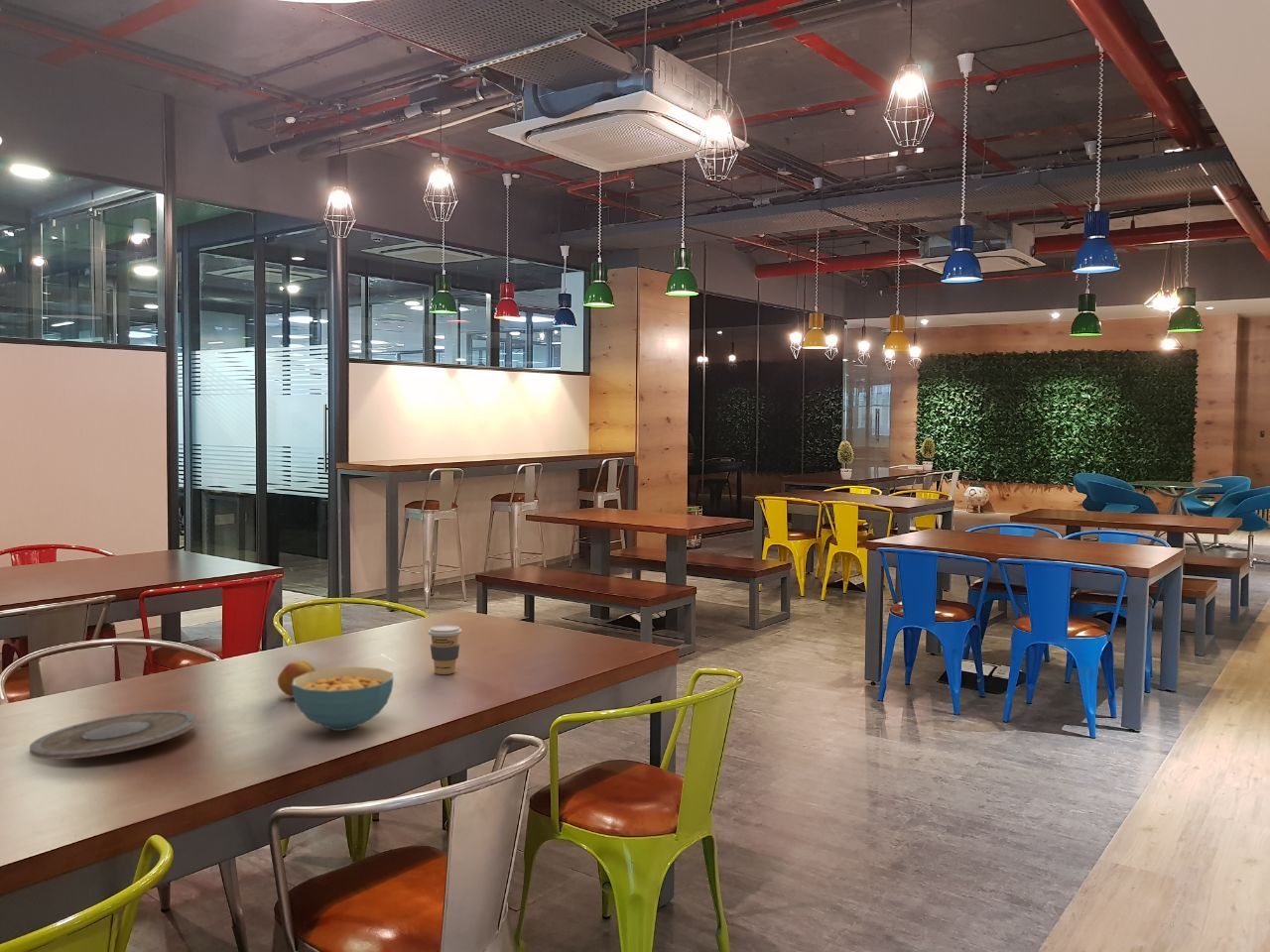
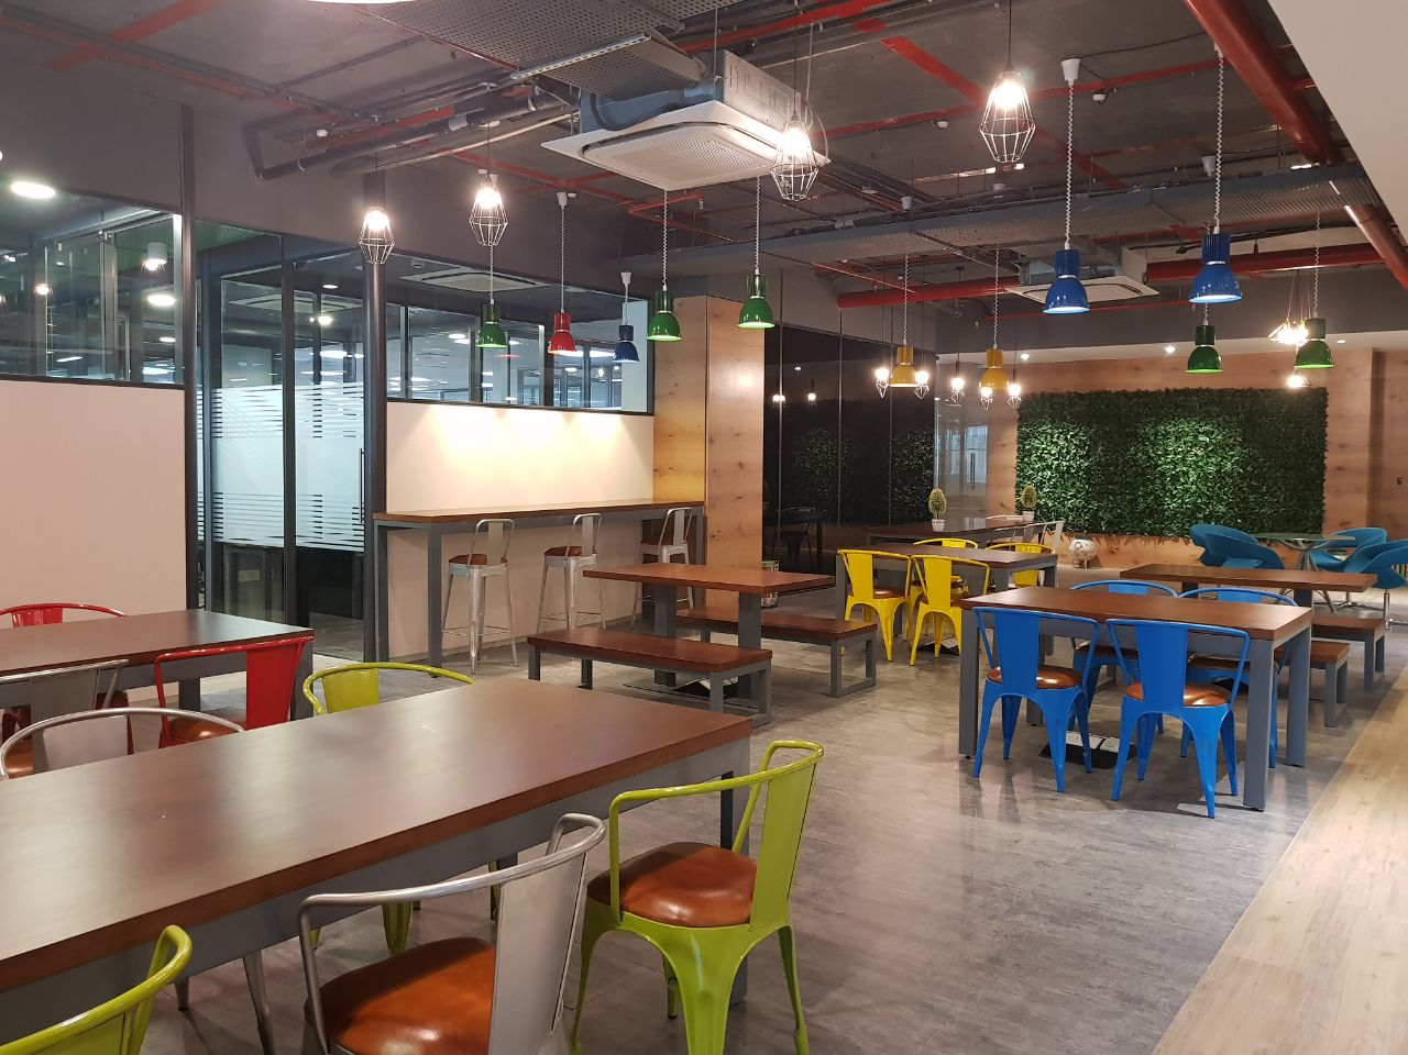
- fruit (297, 676)
- cereal bowl (343, 702)
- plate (116, 732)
- coffee cup (444, 650)
